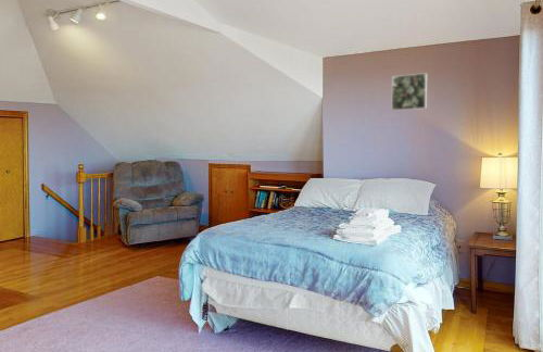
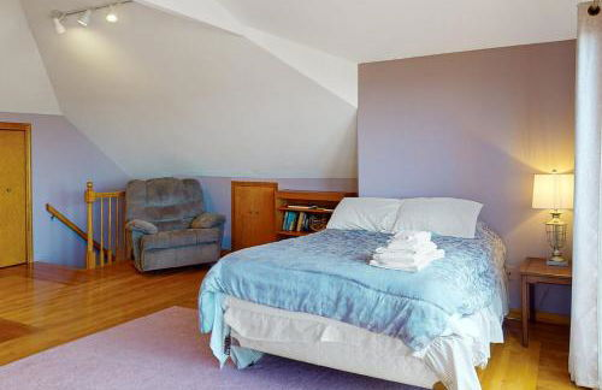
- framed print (408, 91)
